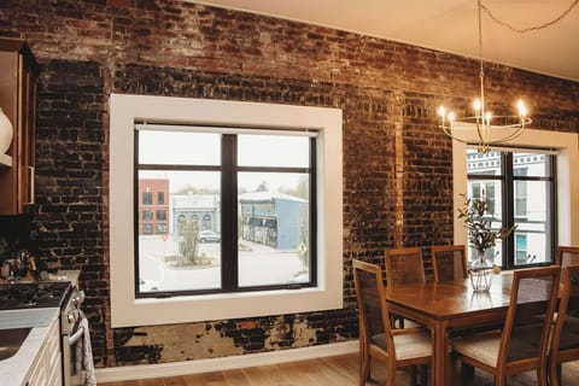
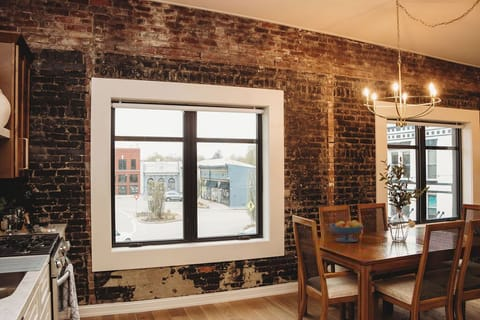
+ fruit bowl (346, 229)
